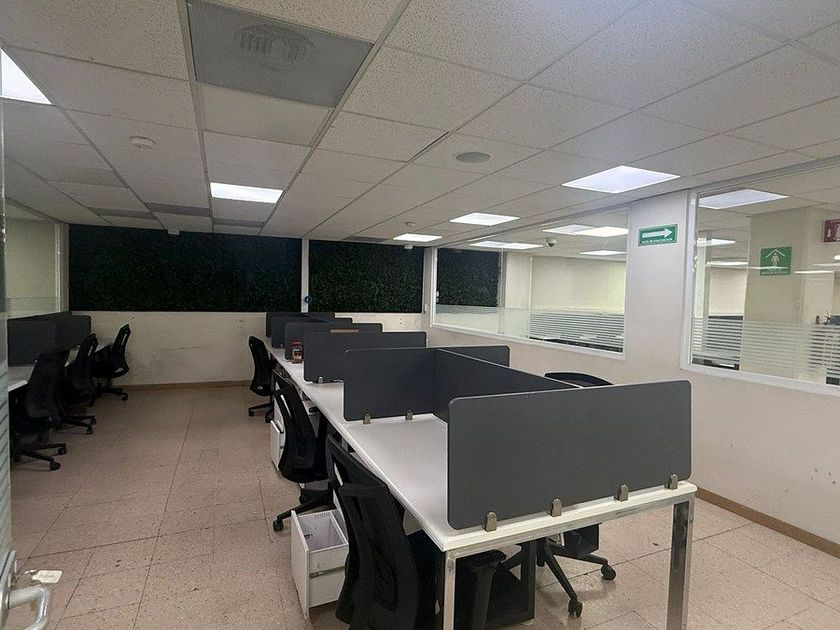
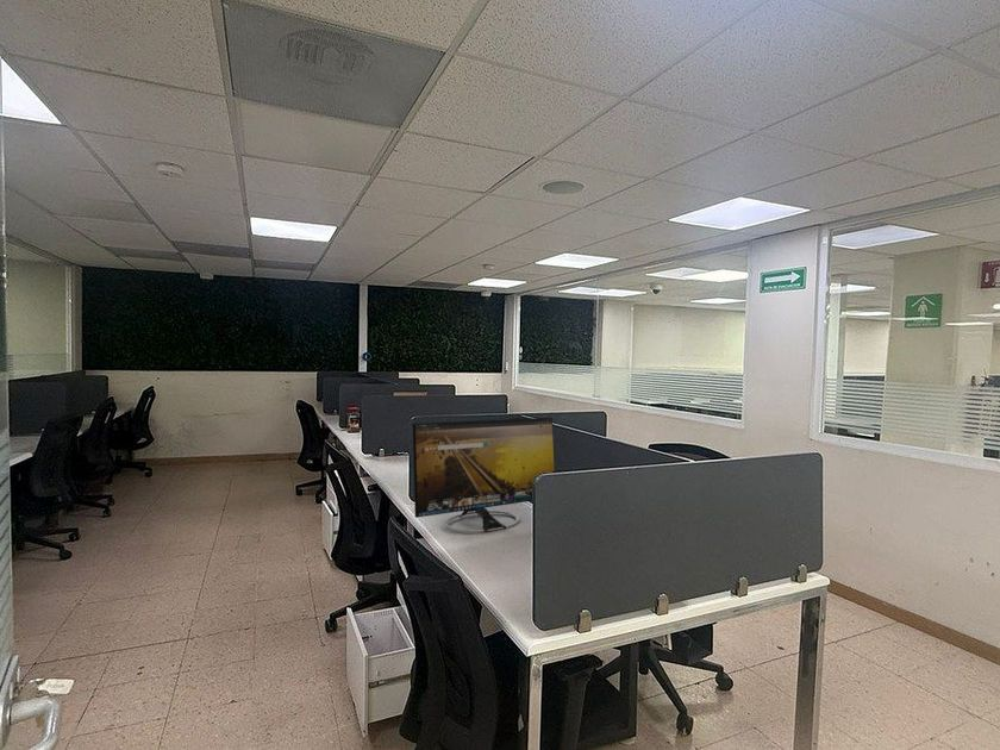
+ computer monitor (489, 473)
